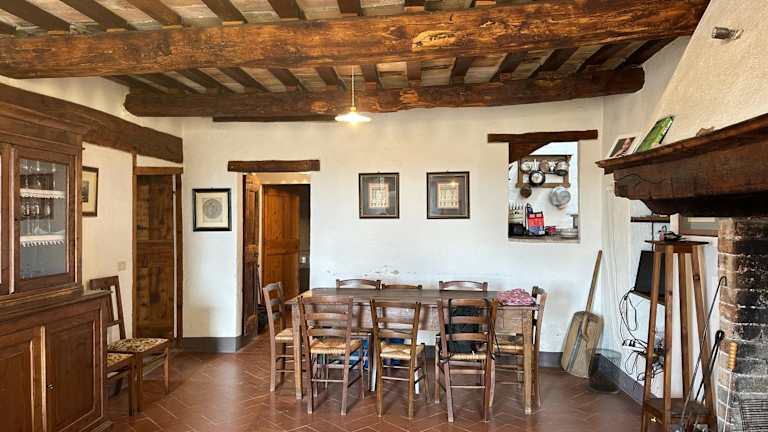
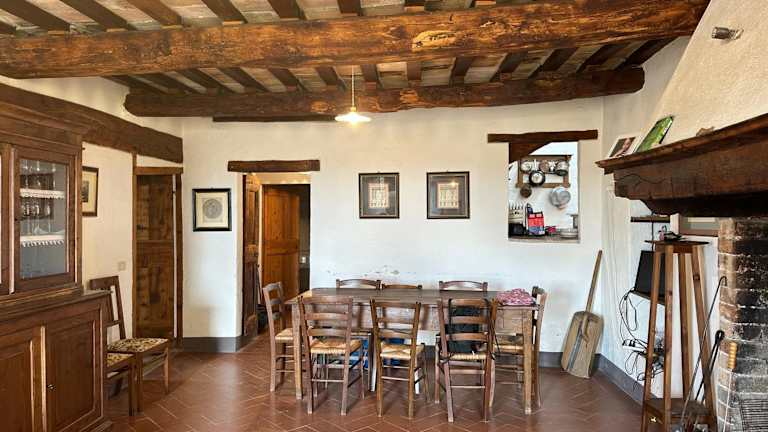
- waste bin (603, 371)
